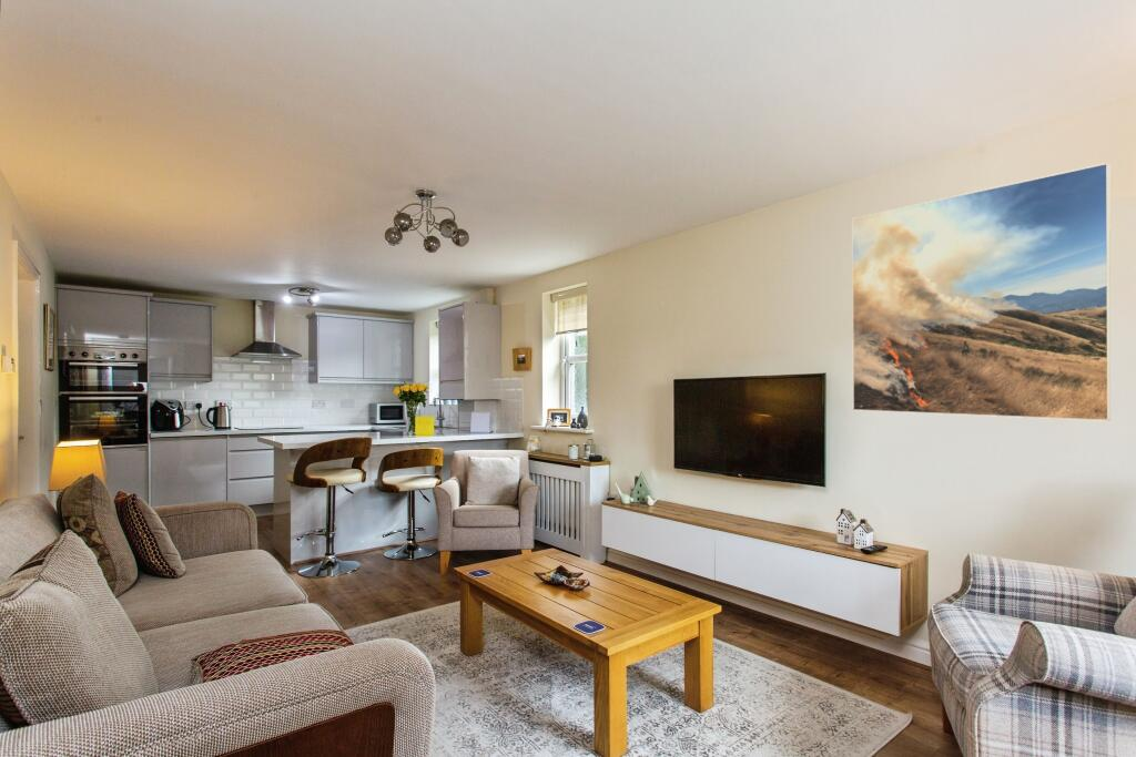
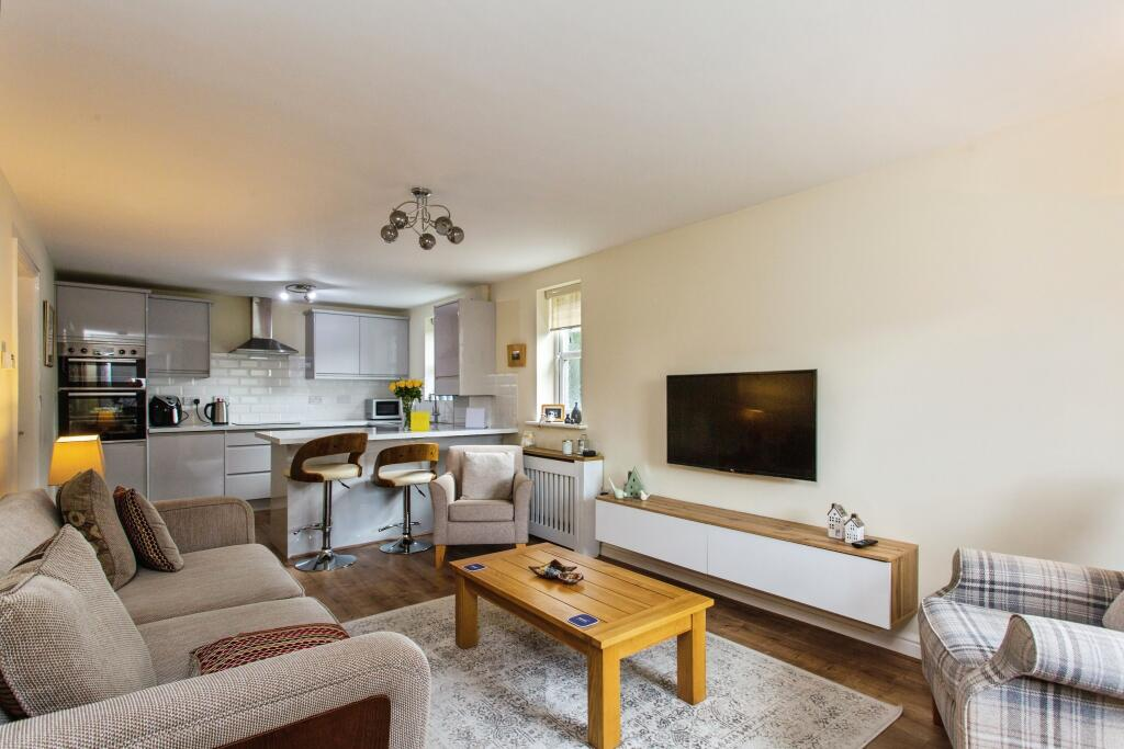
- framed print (962, 305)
